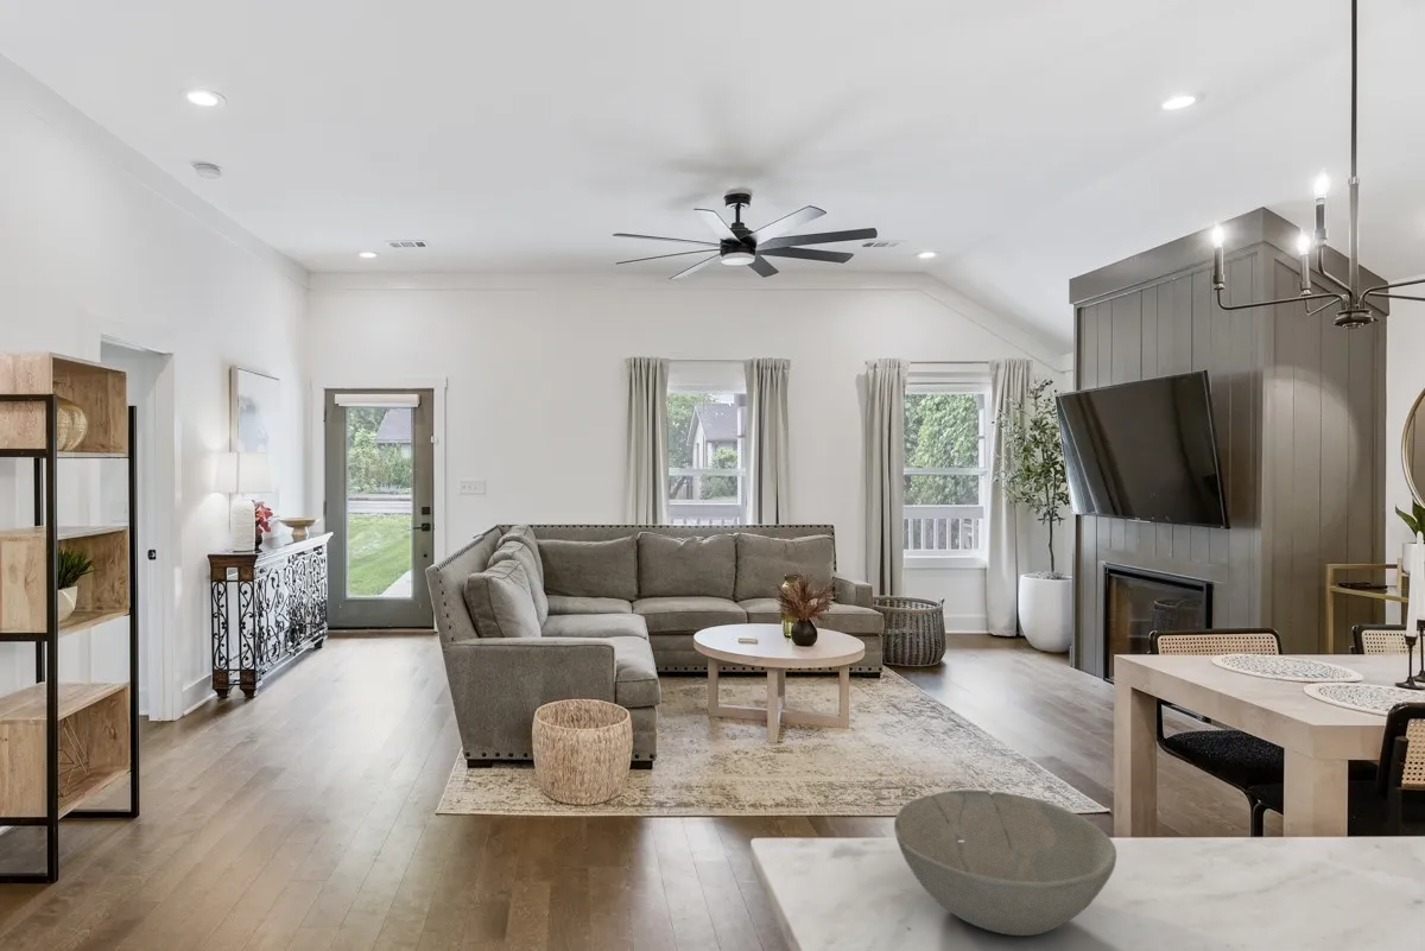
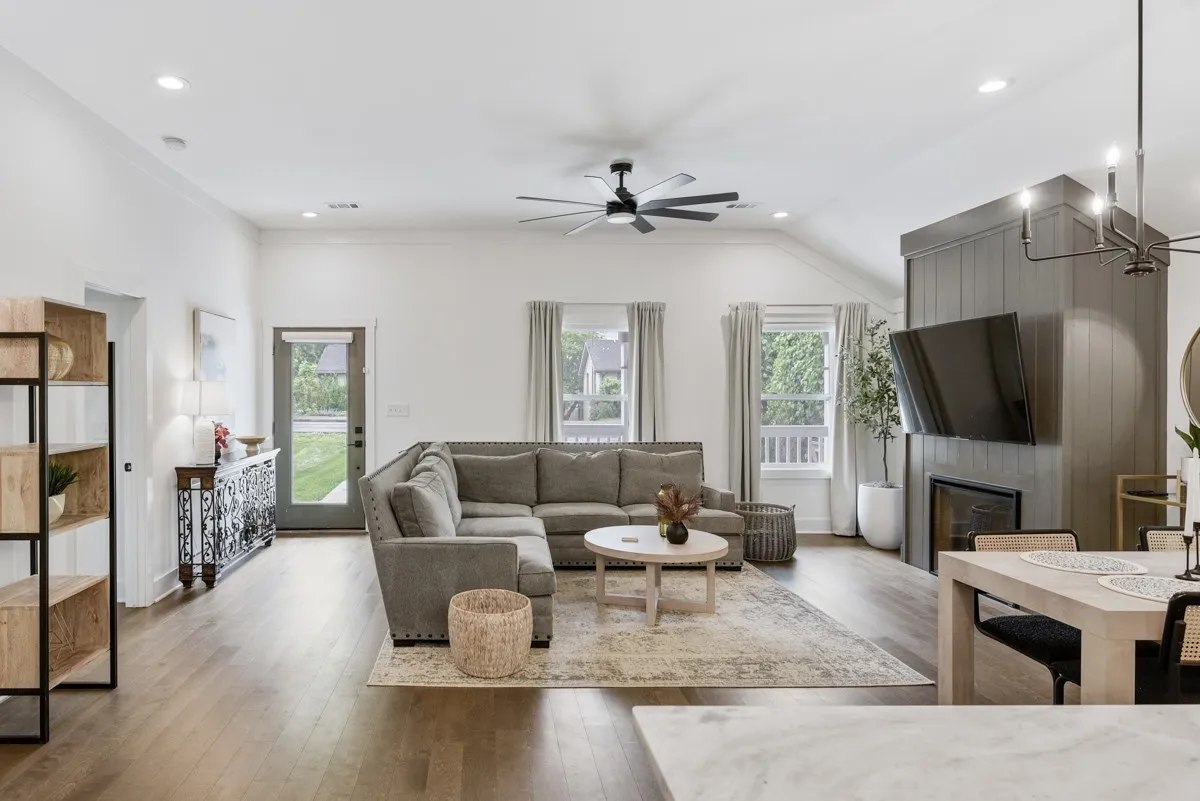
- bowl (999, 869)
